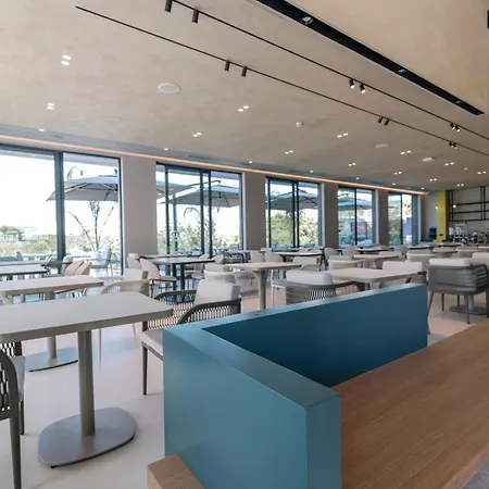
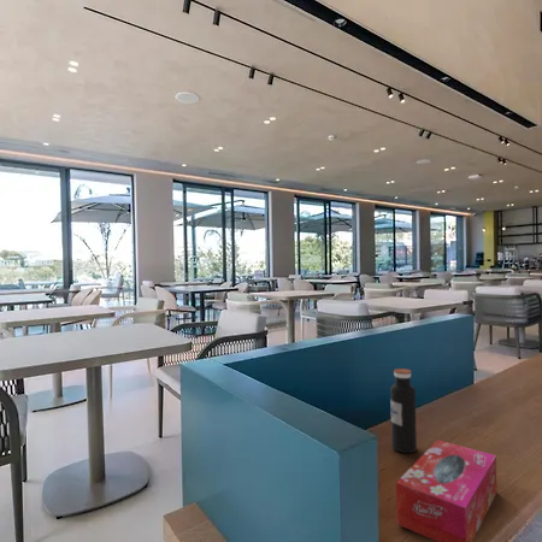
+ tissue box (449, 488)
+ water bottle (402, 408)
